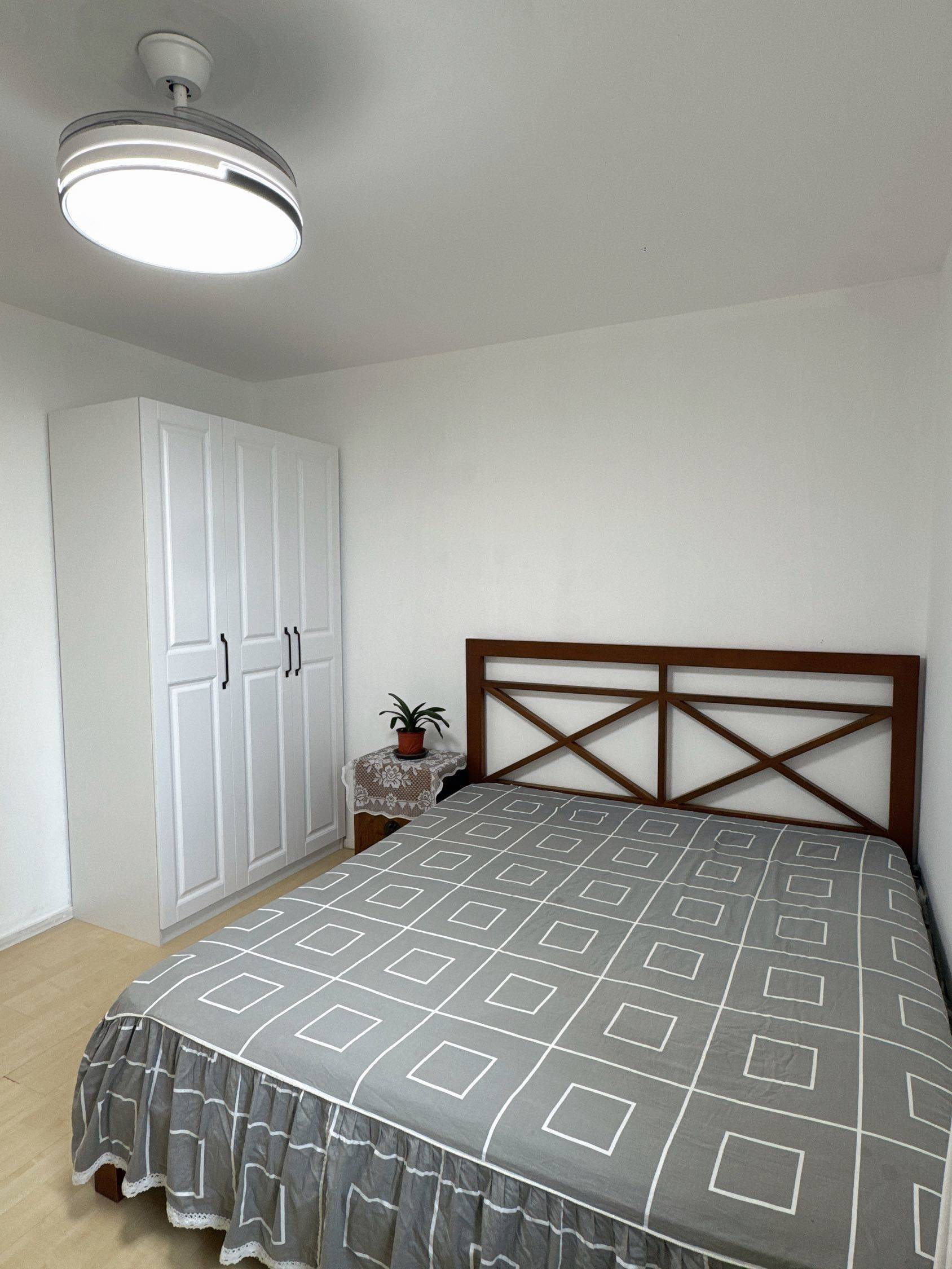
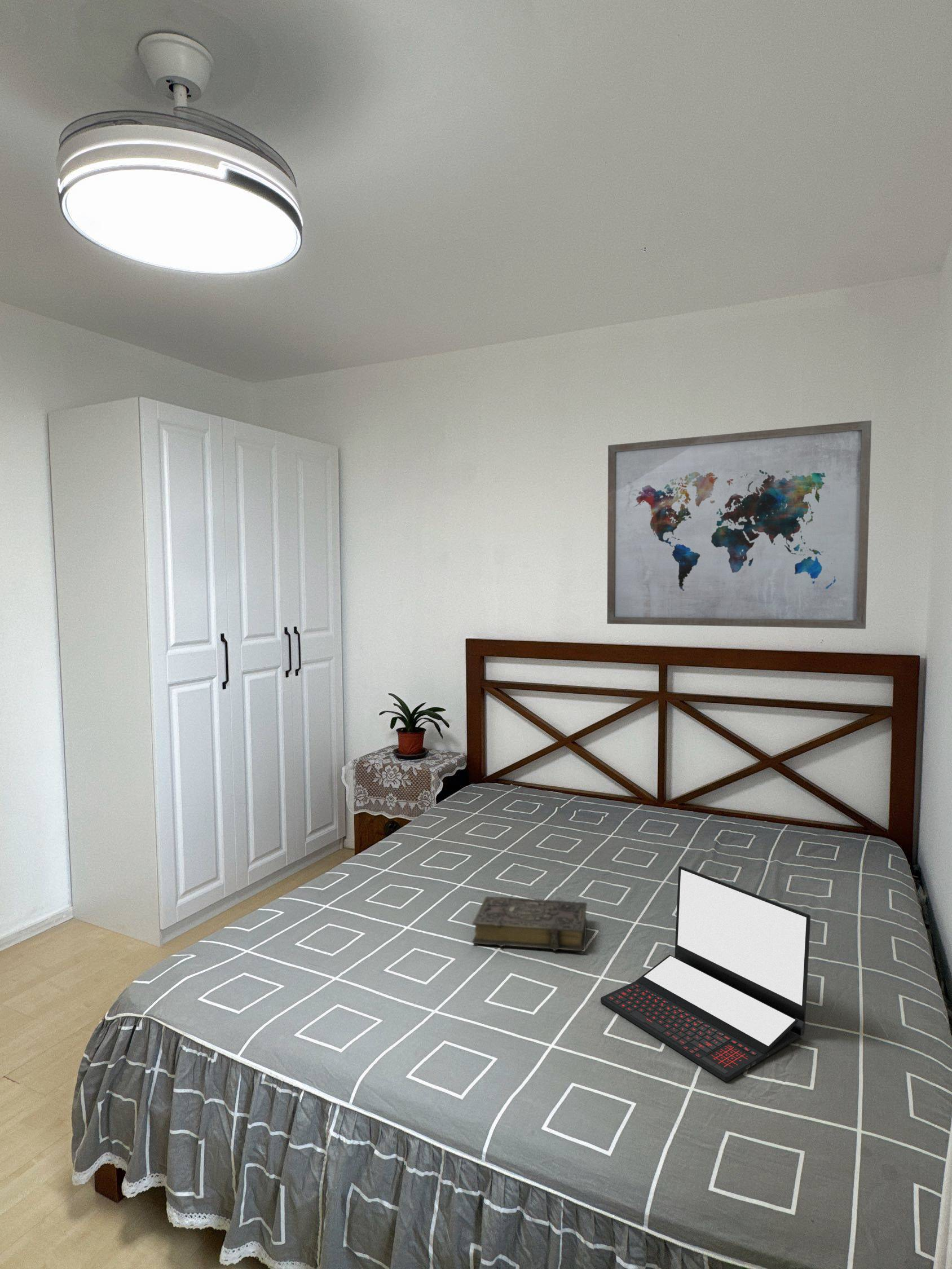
+ laptop (700, 961)
+ book (532, 922)
+ wall art (728, 531)
